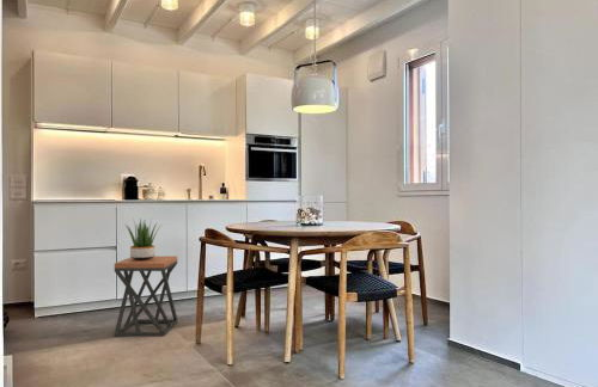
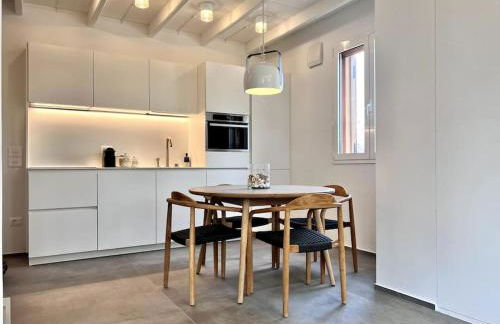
- stool (150, 295)
- potted plant (142, 238)
